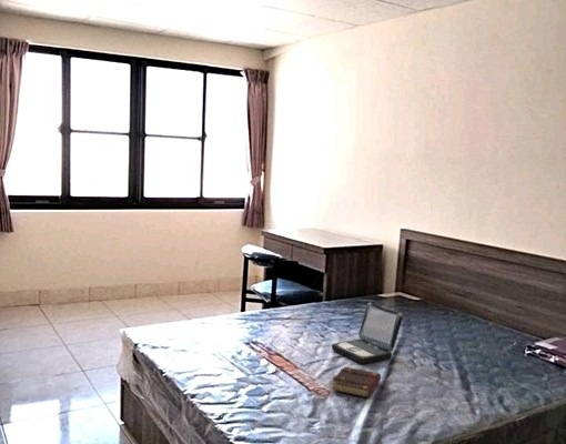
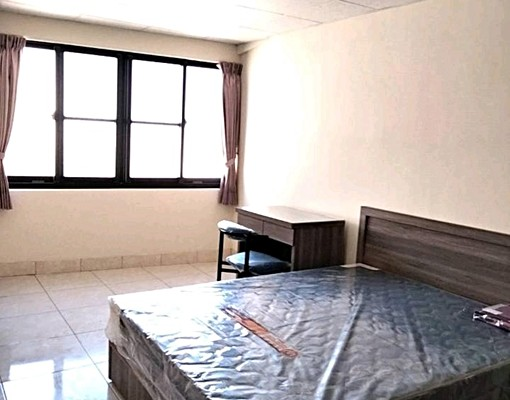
- book (355, 381)
- laptop (366, 331)
